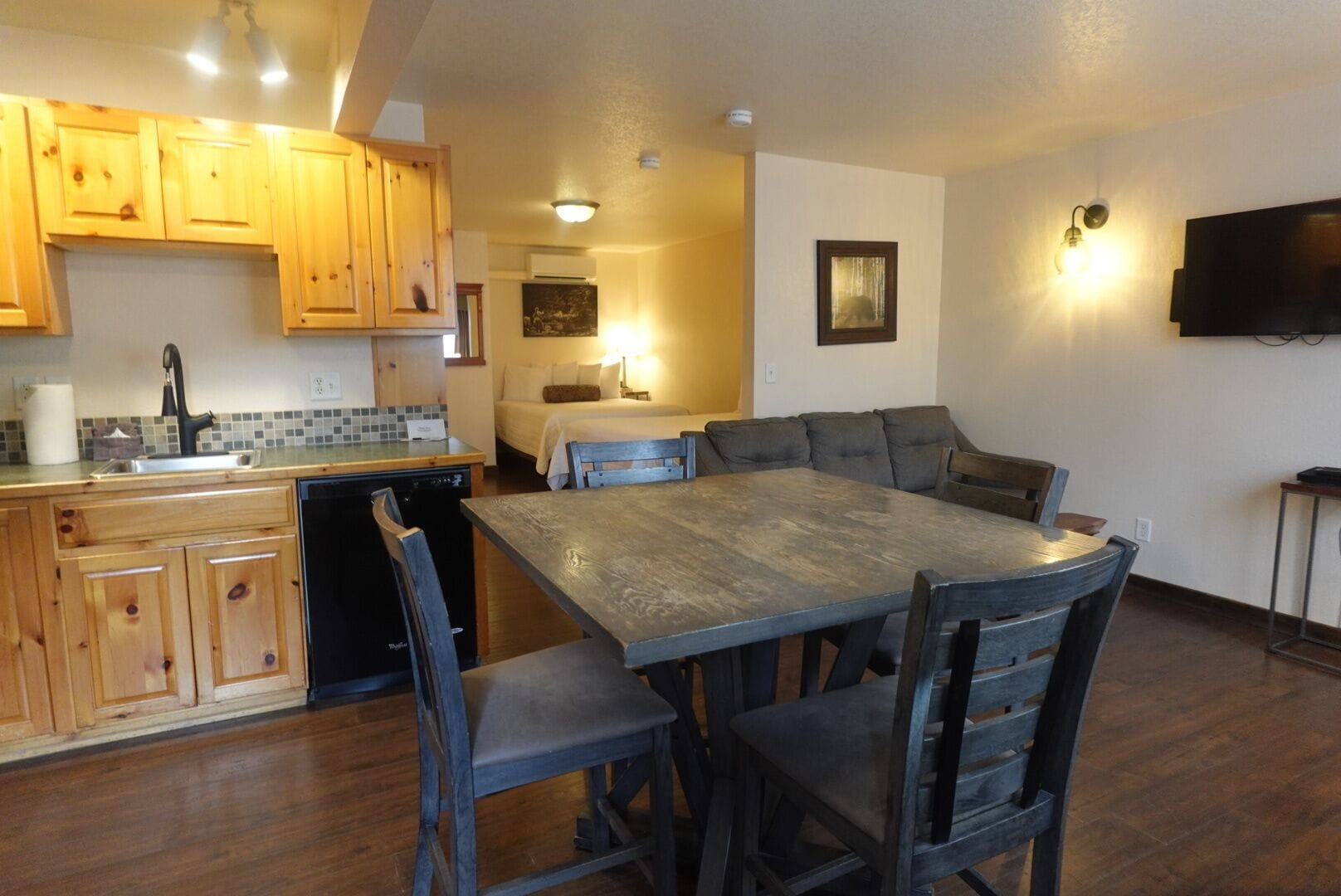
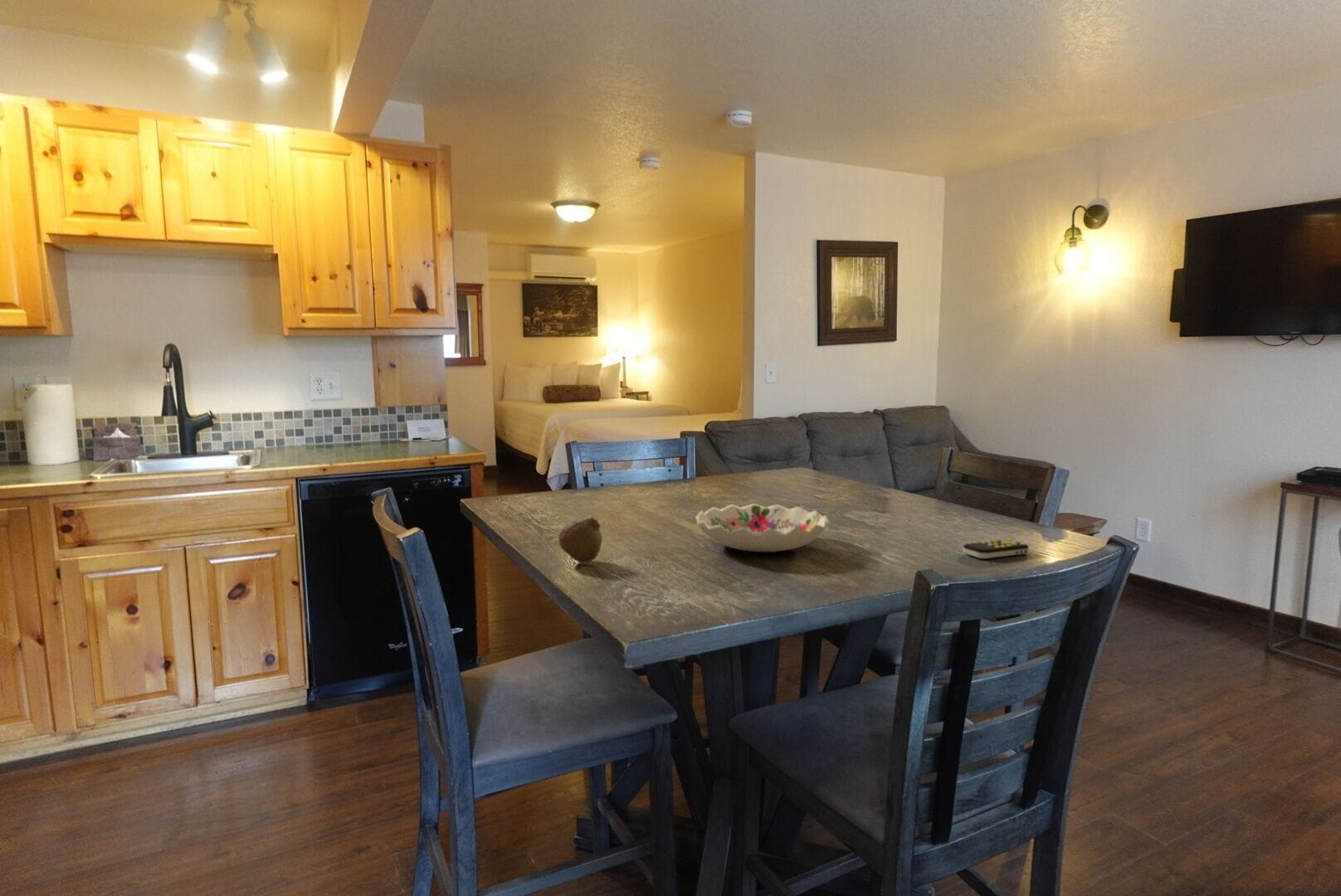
+ decorative bowl (761, 530)
+ remote control (995, 548)
+ fruit (580, 539)
